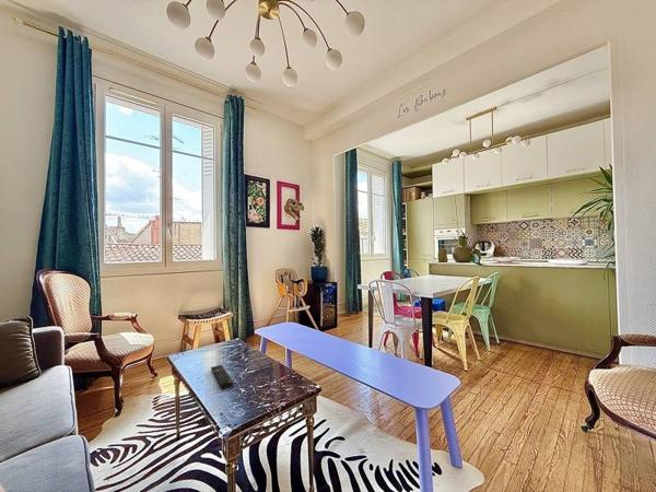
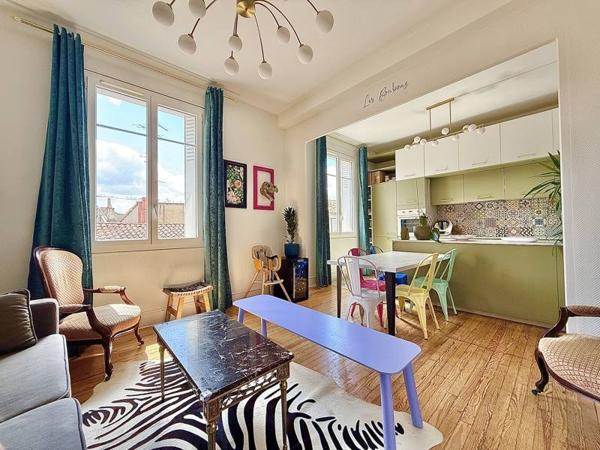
- remote control (221, 375)
